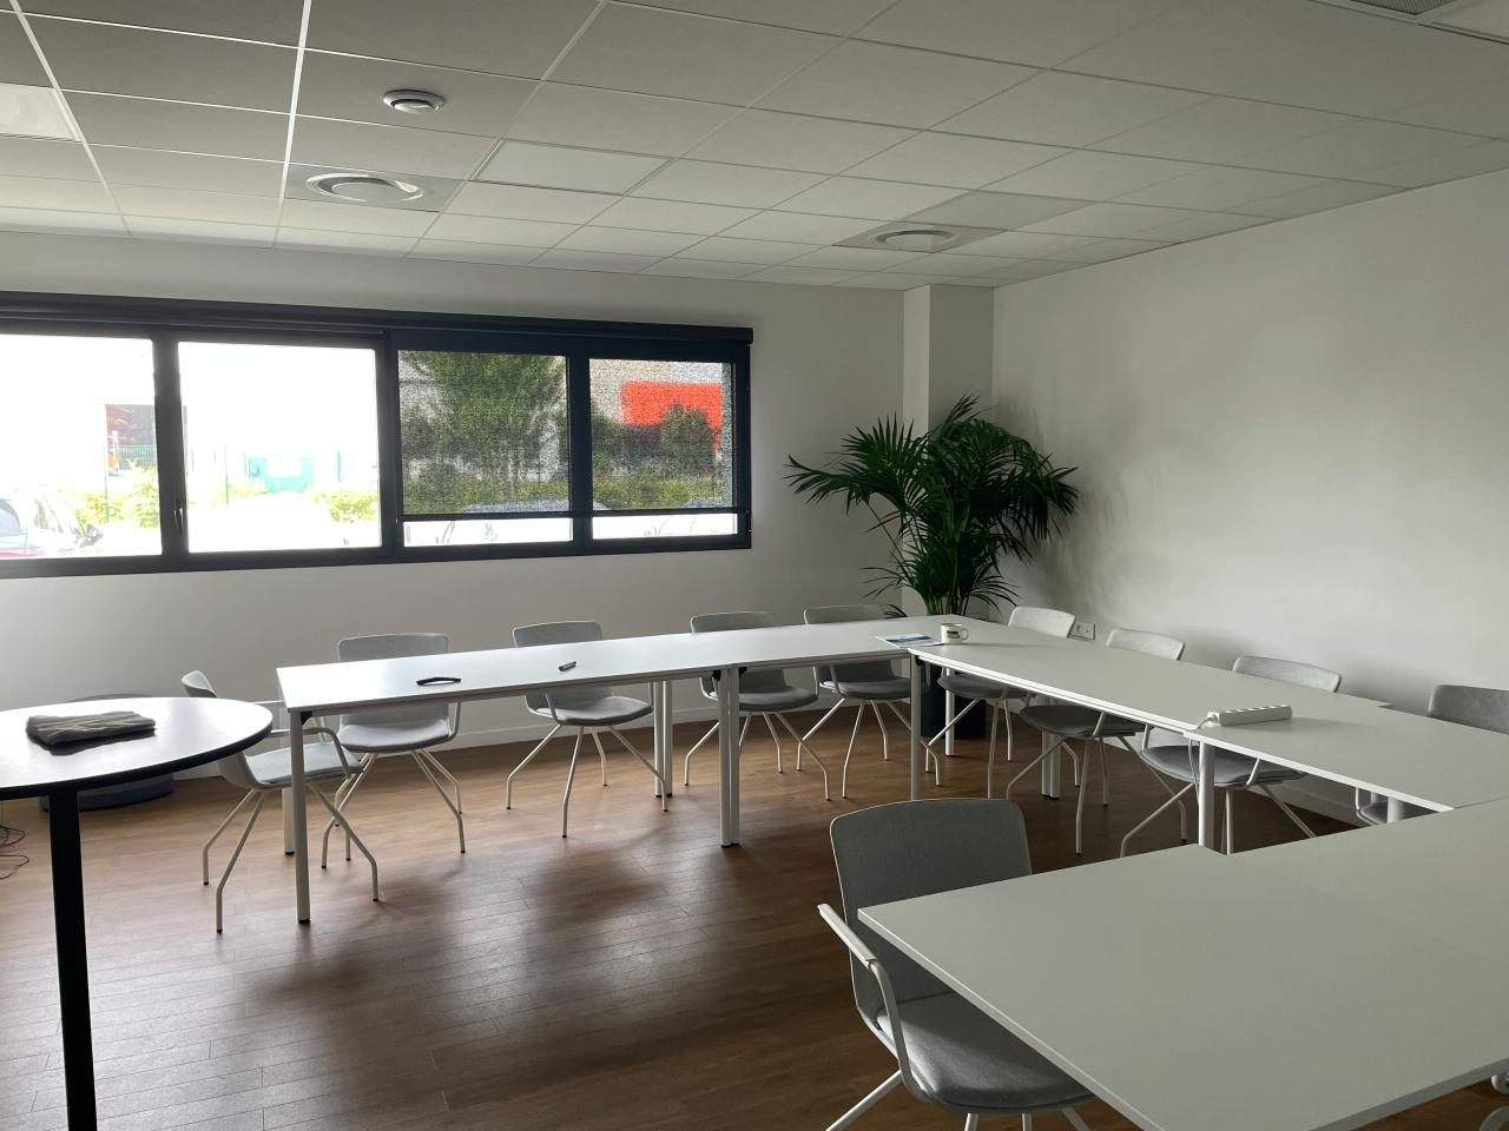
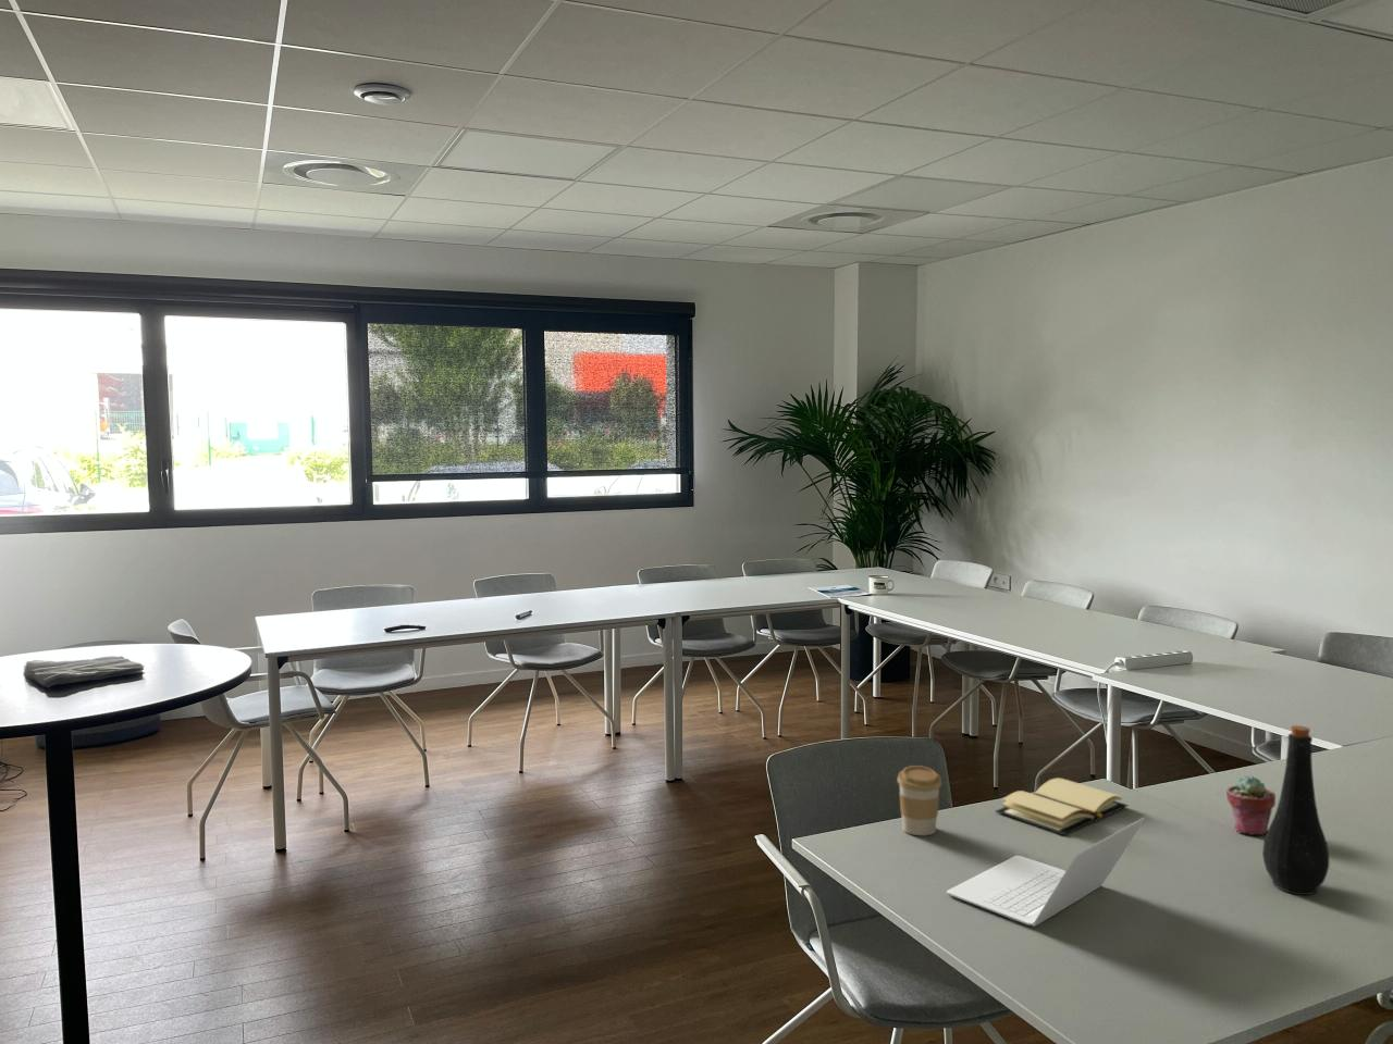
+ bottle (1298, 807)
+ book (1063, 803)
+ potted succulent (1250, 803)
+ coffee cup (918, 799)
+ laptop (1041, 862)
